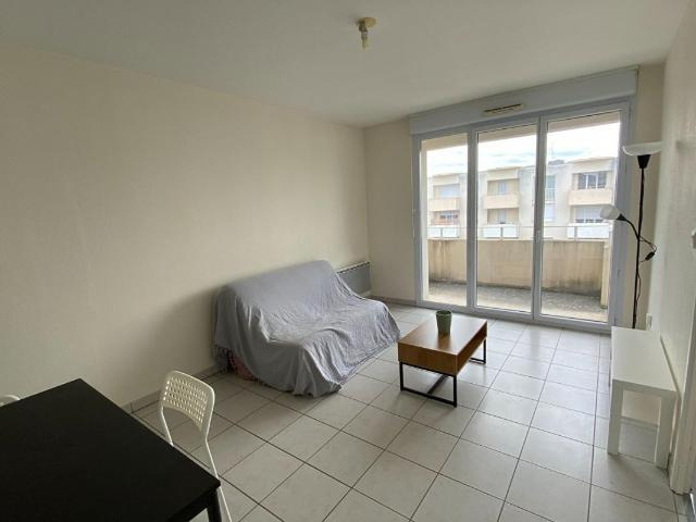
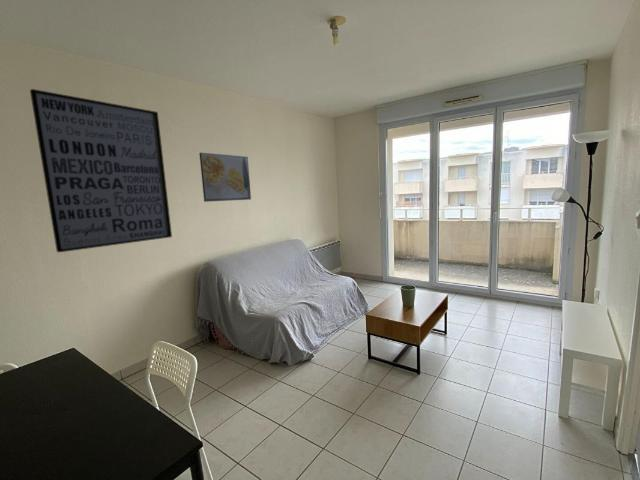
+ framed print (227, 178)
+ wall art (112, 175)
